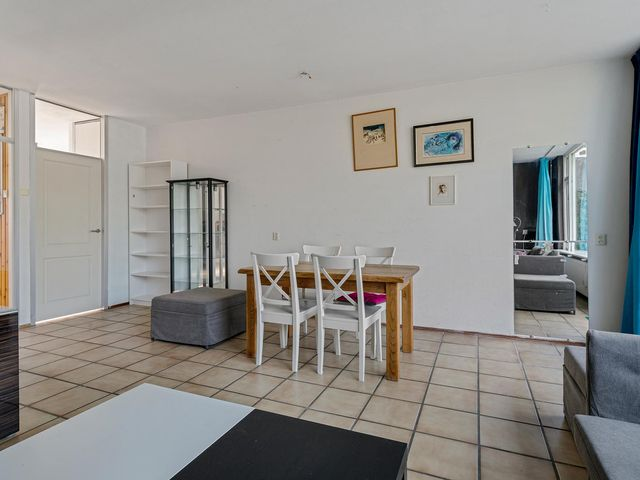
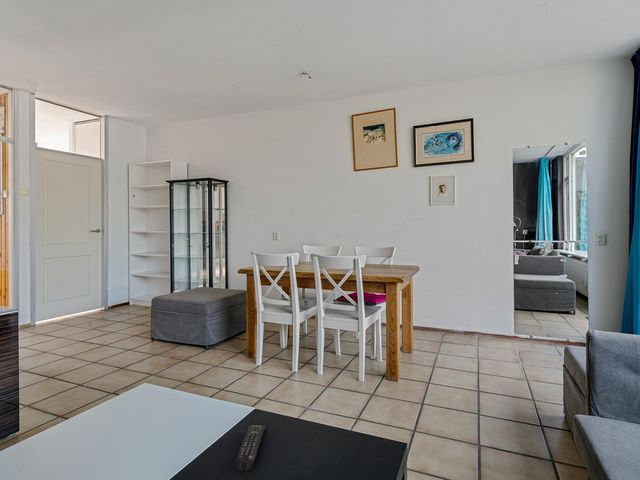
+ remote control (251, 444)
